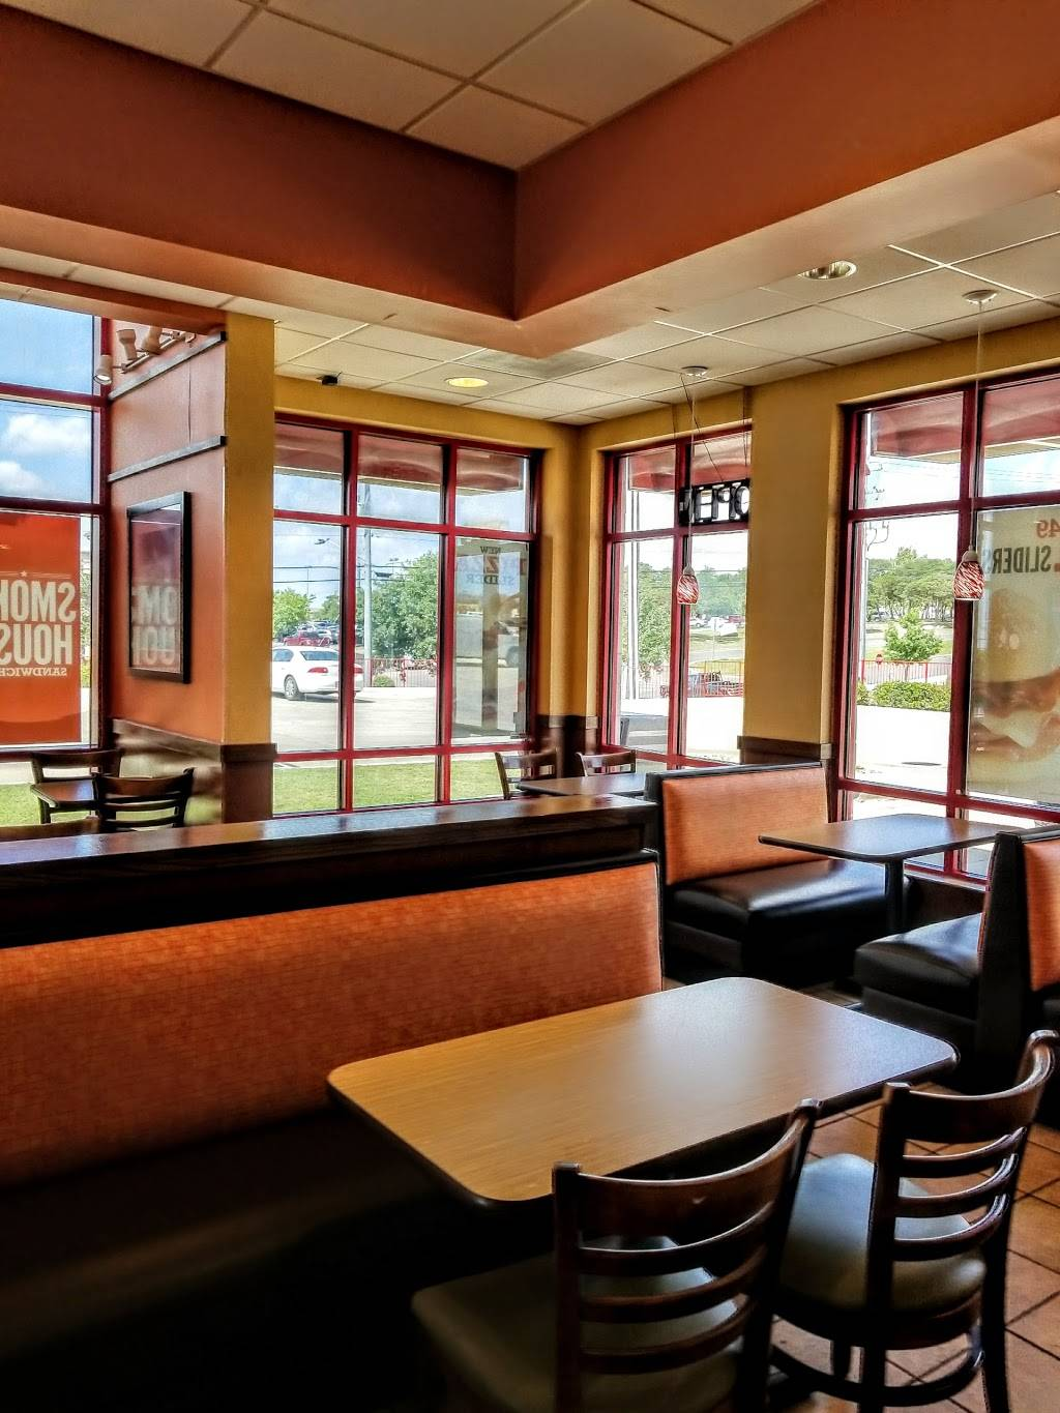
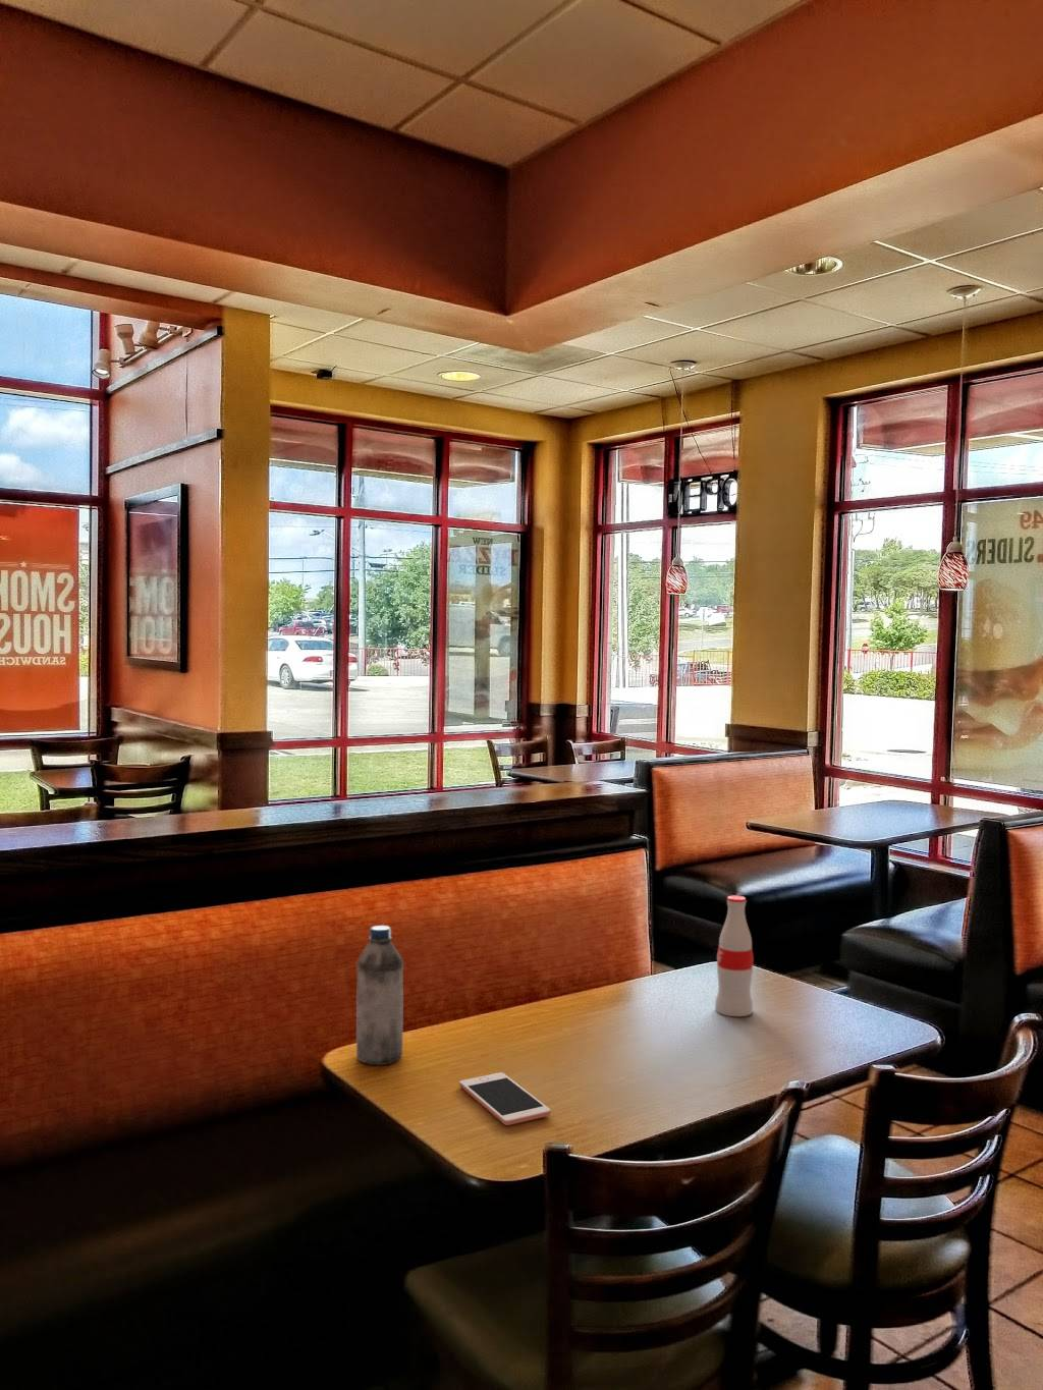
+ soda bottle (734, 953)
+ water bottle (379, 991)
+ cell phone (503, 1096)
